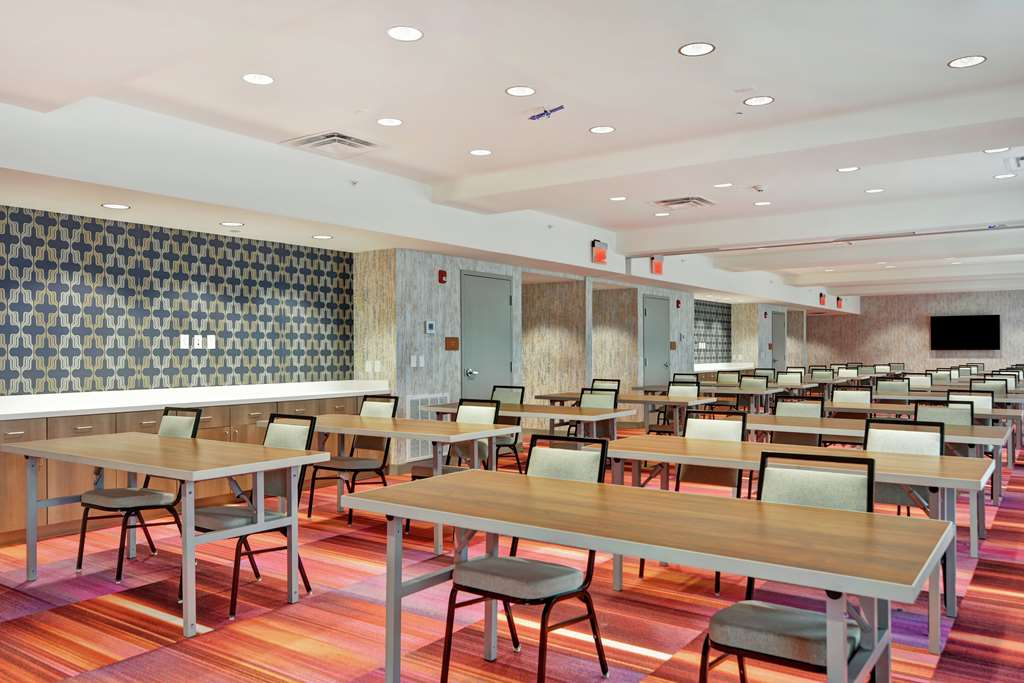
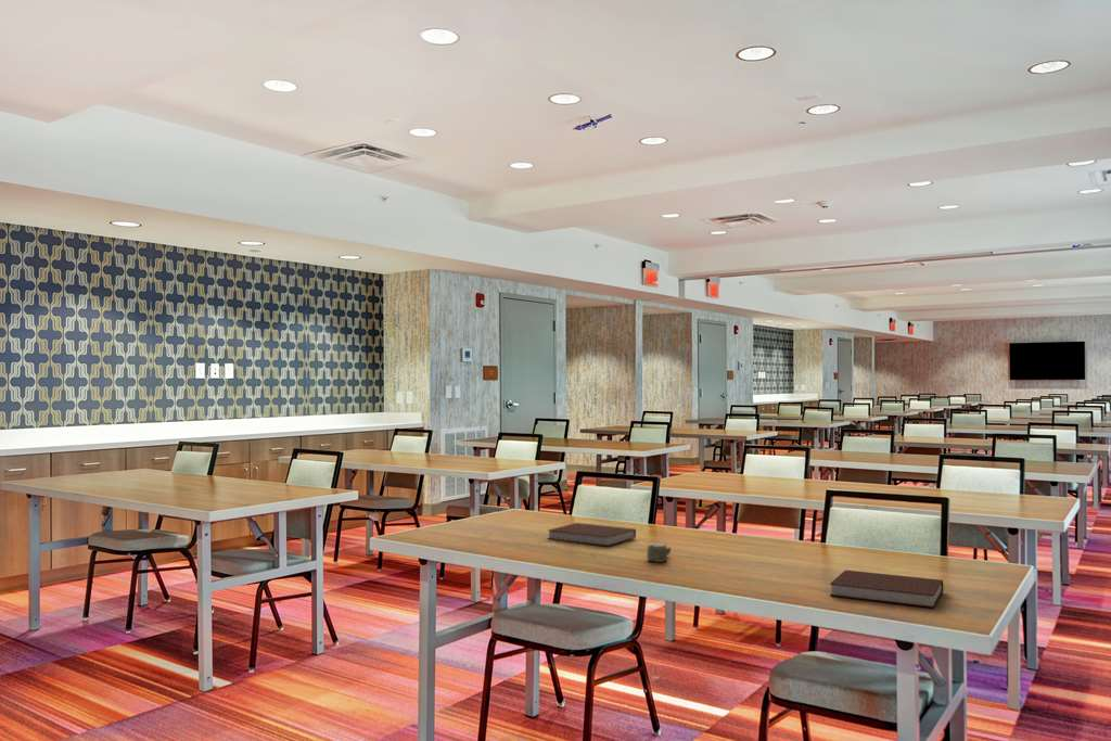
+ notebook (886, 587)
+ cup (661, 550)
+ notebook (591, 534)
